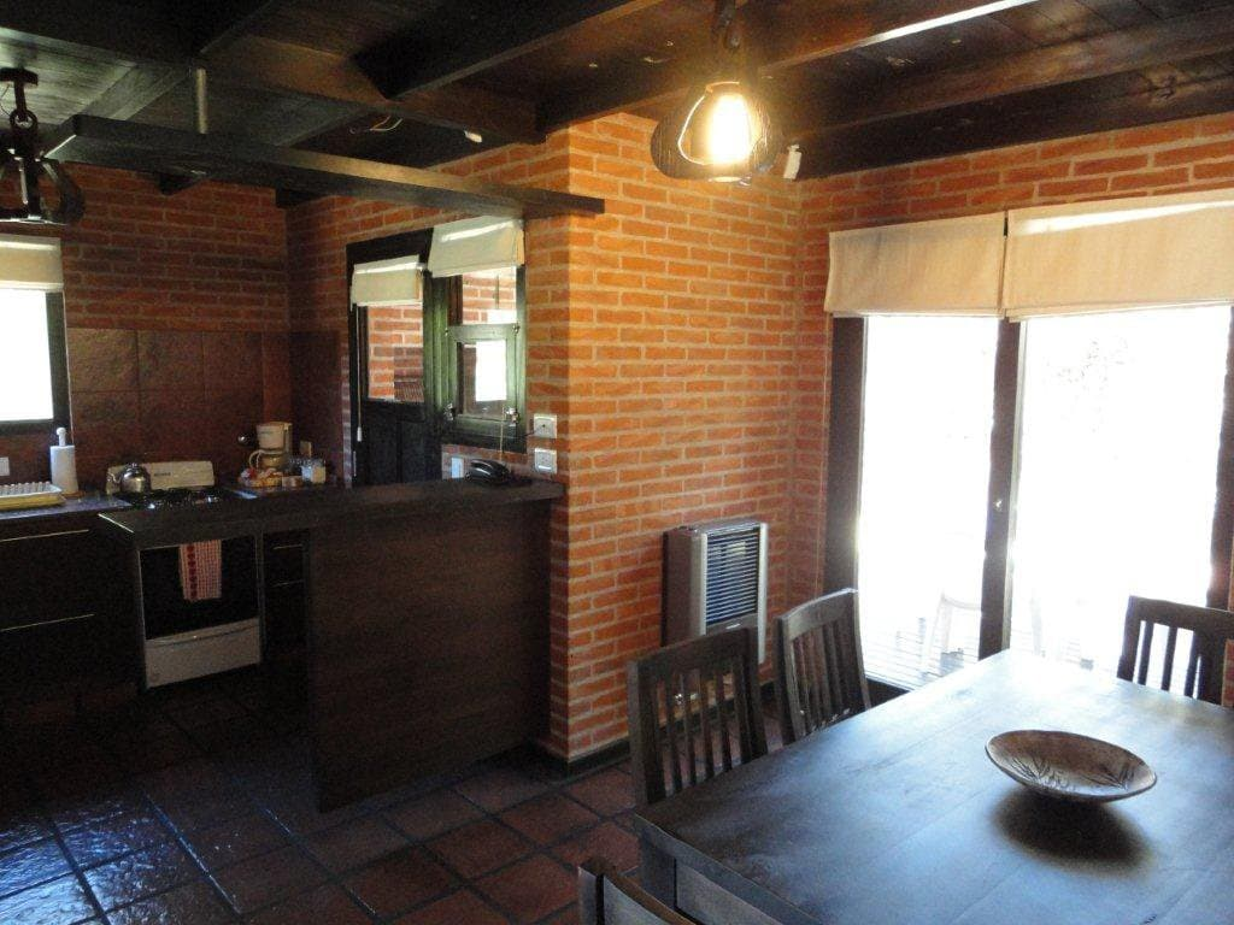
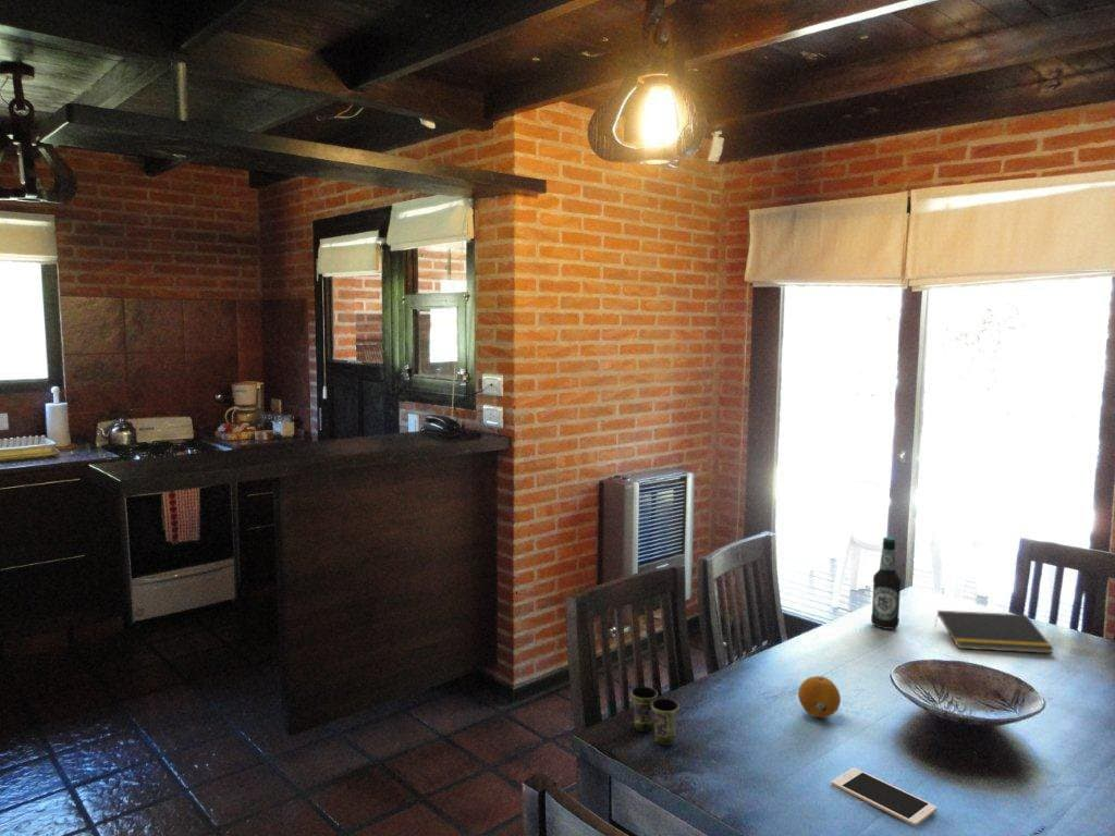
+ notepad (993, 630)
+ bottle (886, 581)
+ fruit (819, 697)
+ cup (653, 715)
+ cell phone (882, 795)
